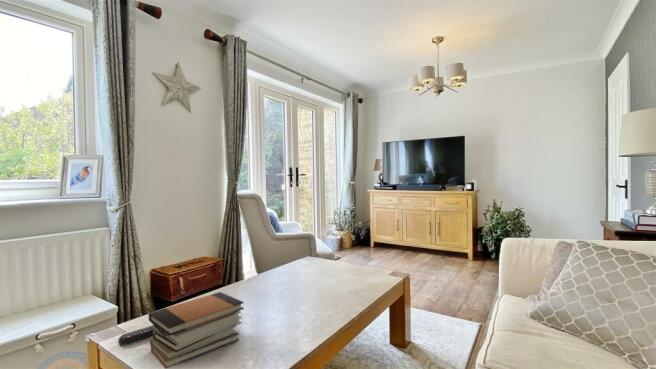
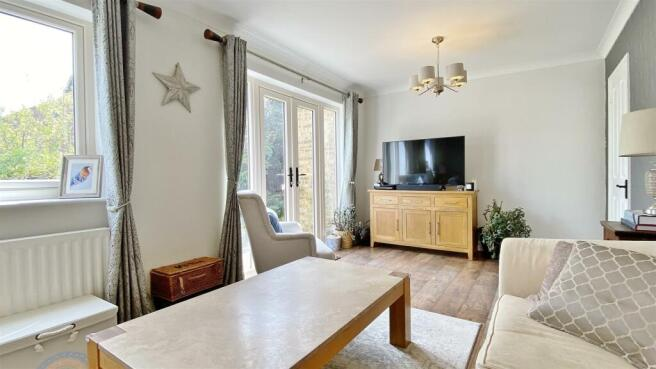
- remote control (152, 330)
- book stack (198, 325)
